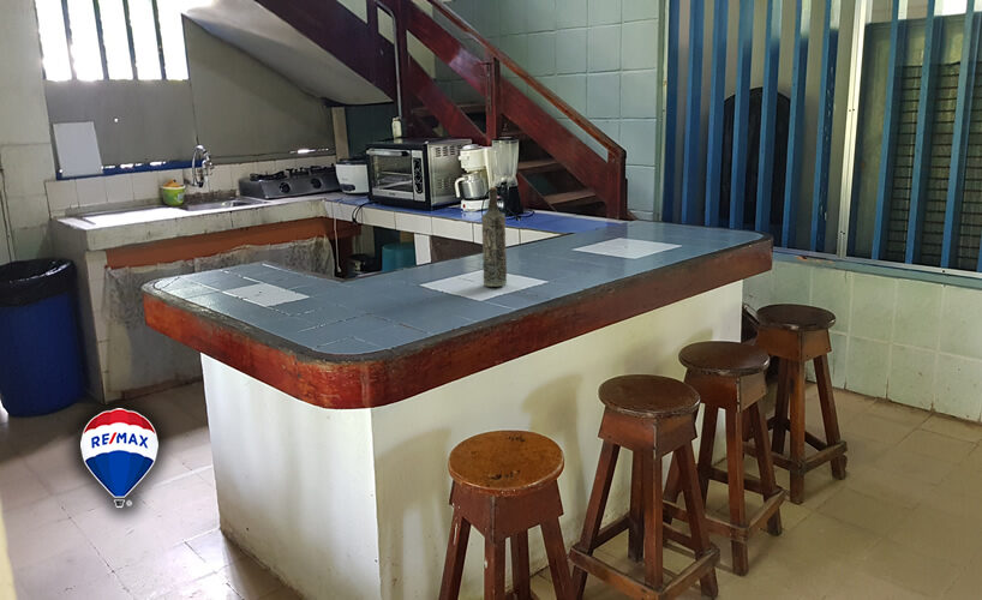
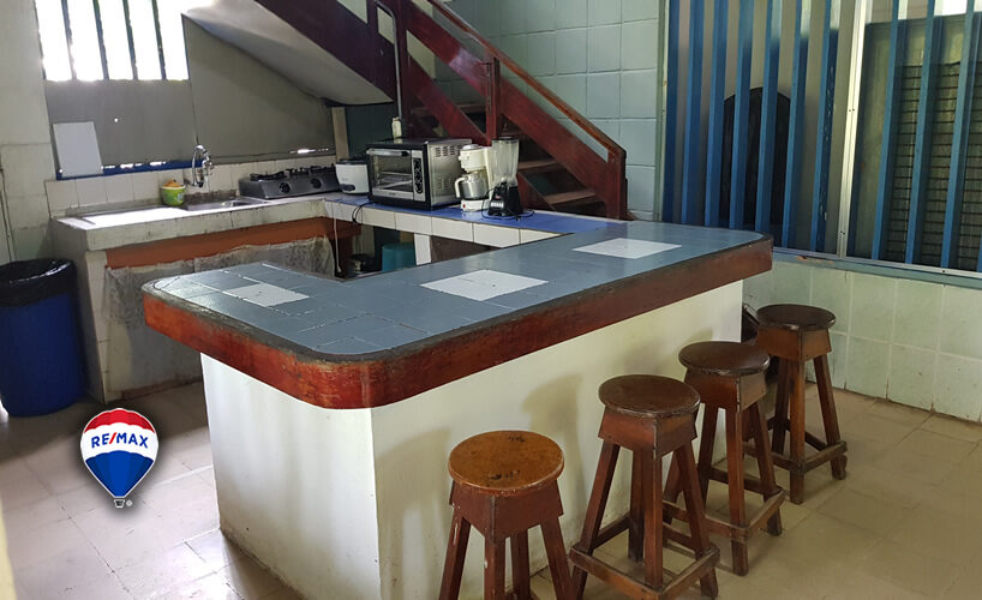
- bottle (493, 236)
